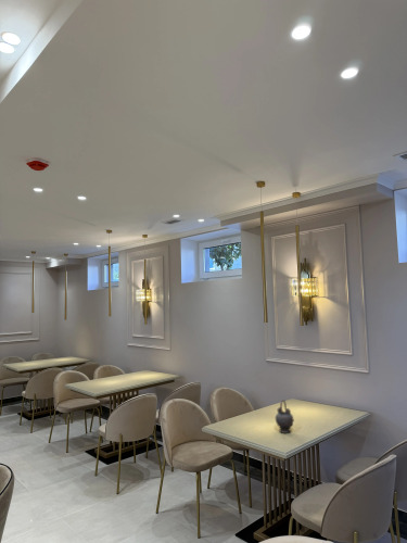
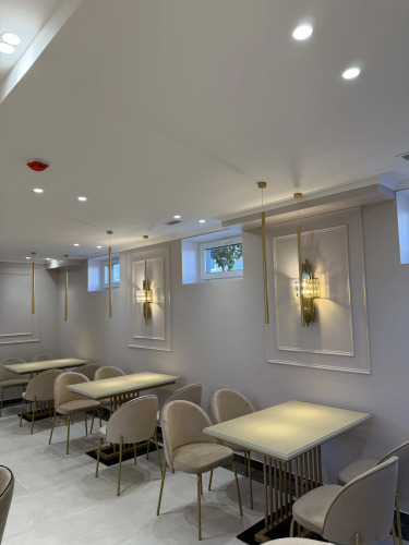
- teapot (284, 415)
